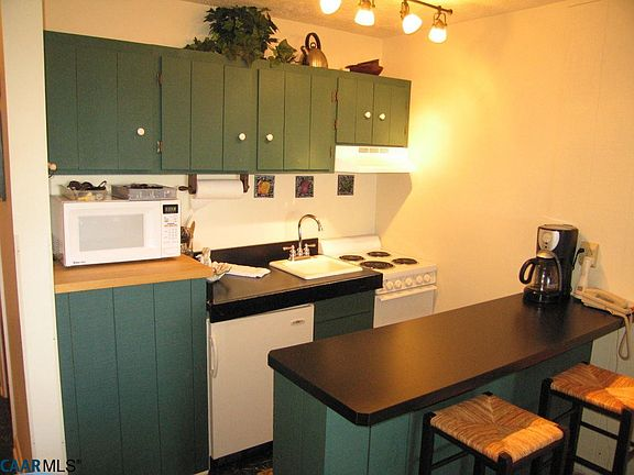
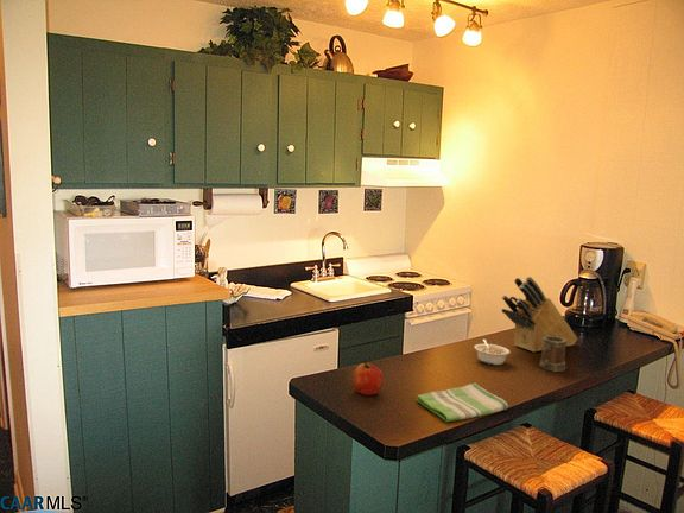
+ dish towel (461, 400)
+ knife block (540, 310)
+ apple (368, 378)
+ legume (489, 353)
+ mug (551, 353)
